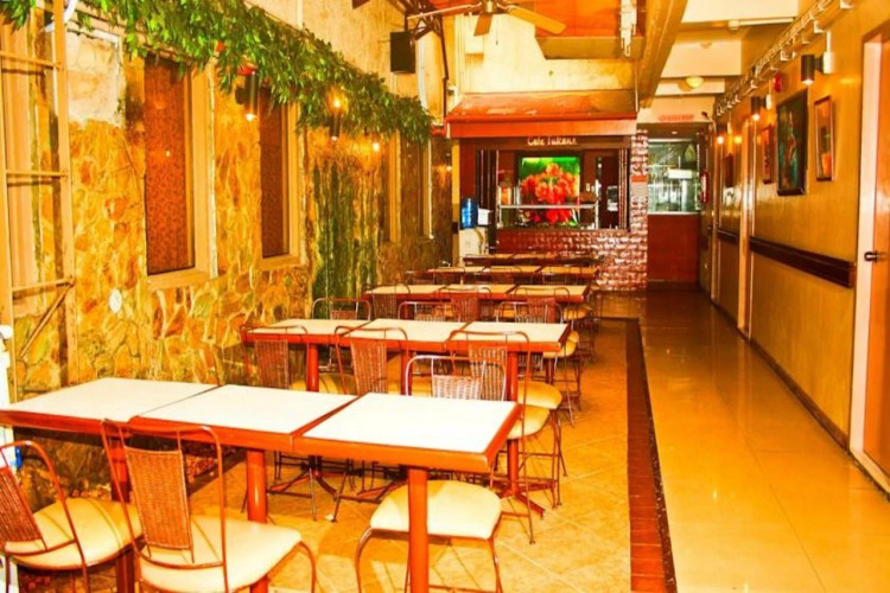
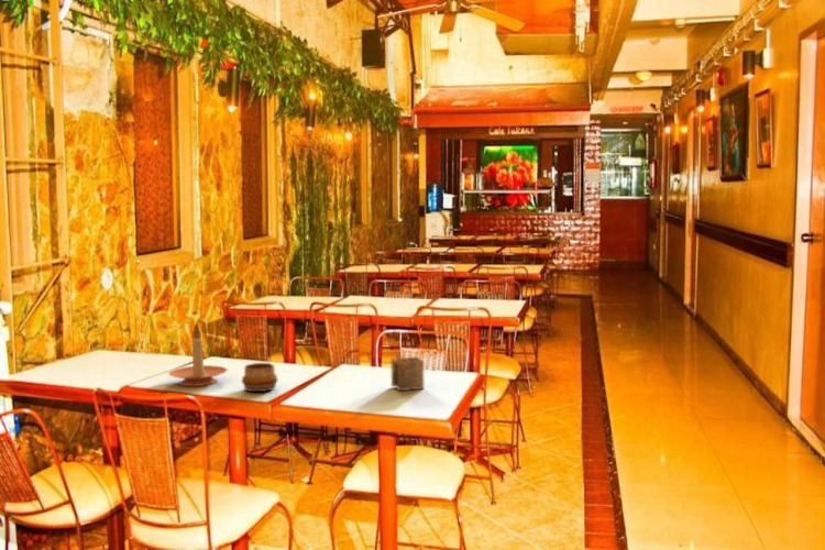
+ candle holder (197, 351)
+ decorative bowl (260, 377)
+ napkin holder (407, 369)
